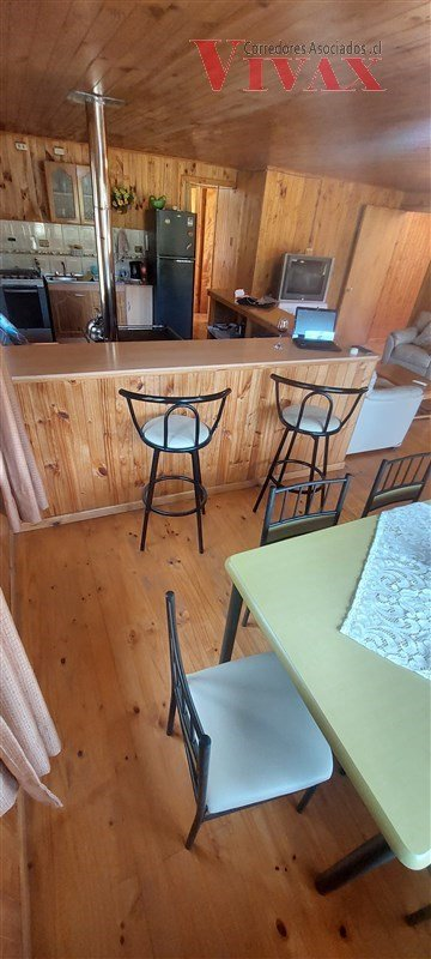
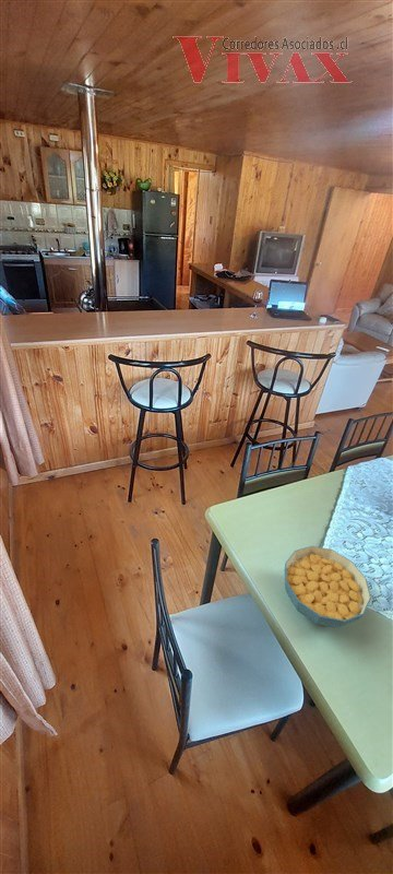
+ cereal bowl (321, 591)
